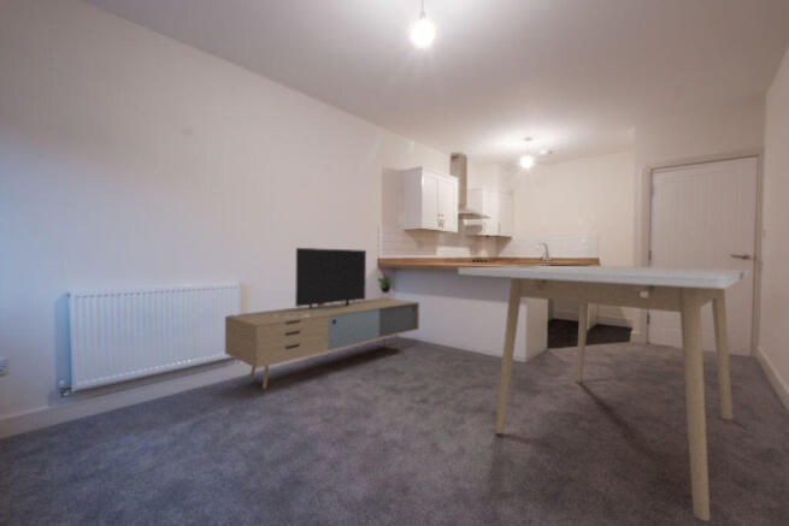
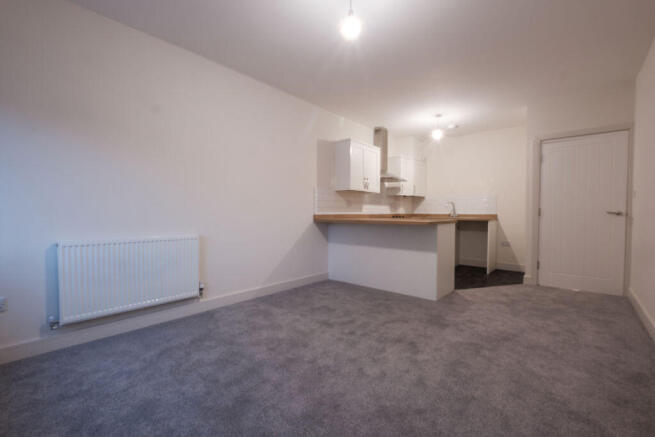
- media console (335, 306)
- dining table (584, 347)
